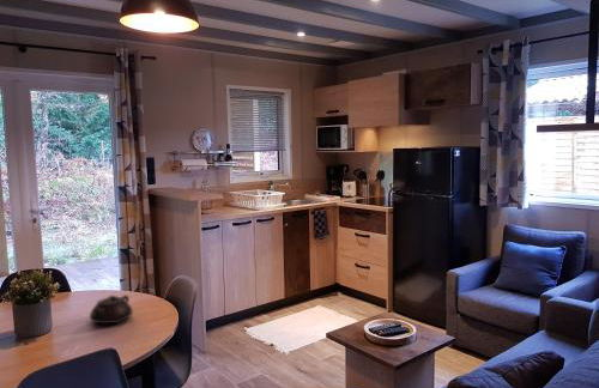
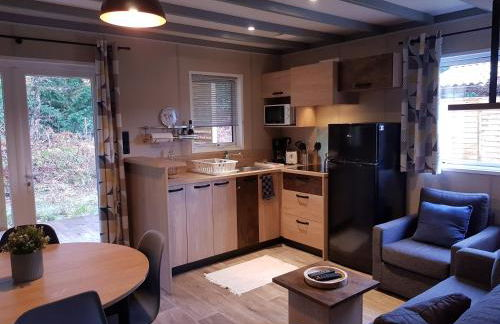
- teapot (111, 308)
